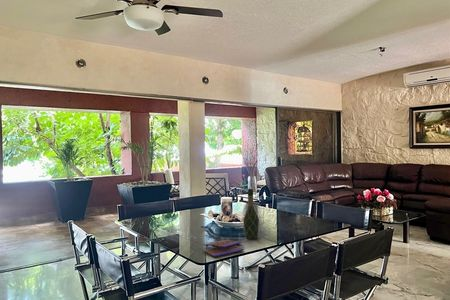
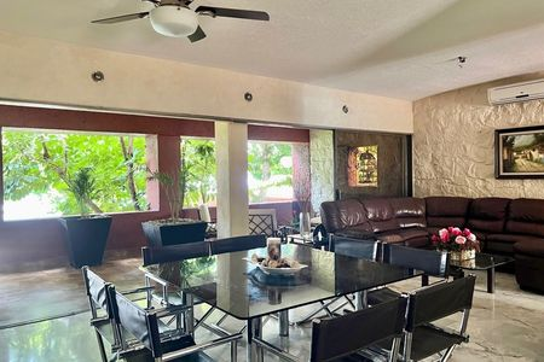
- wine bottle (250, 213)
- book (223, 244)
